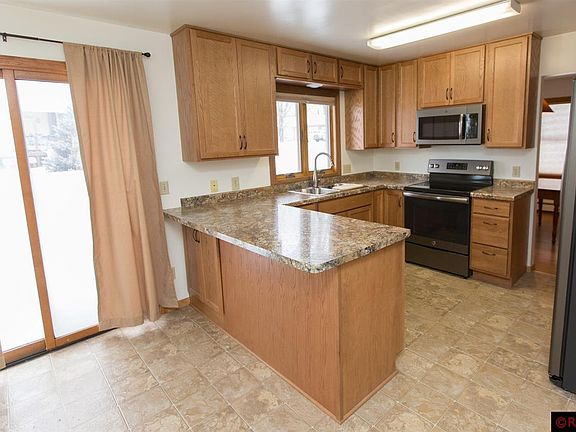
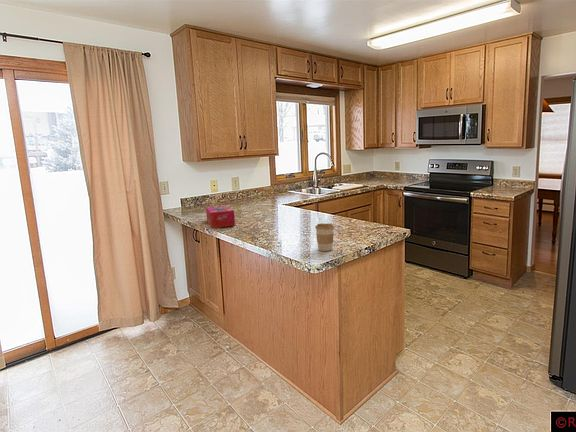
+ tissue box (219, 216)
+ coffee cup (325, 236)
